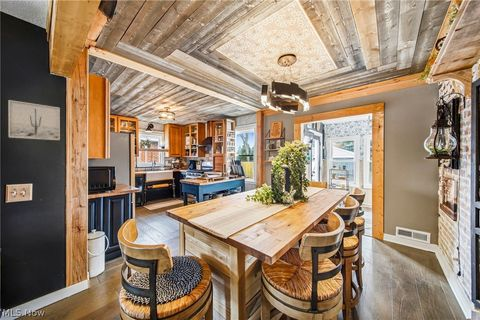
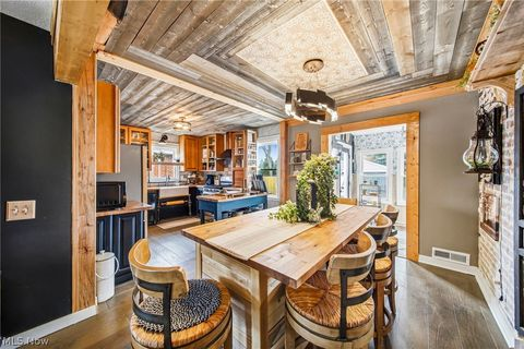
- wall art (35, 121)
